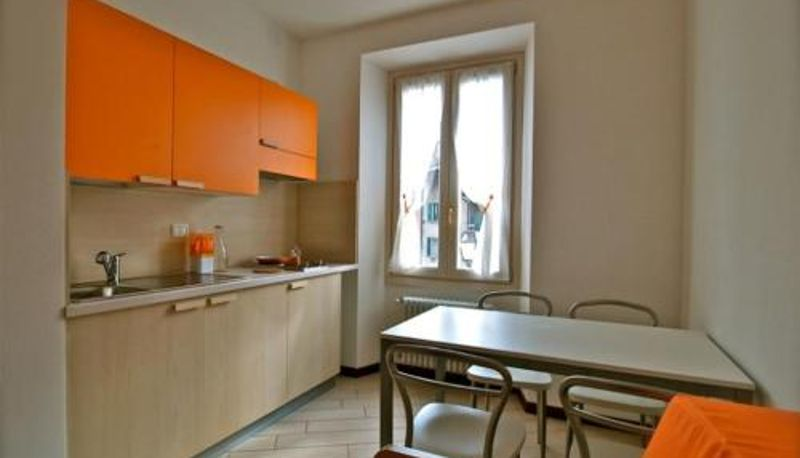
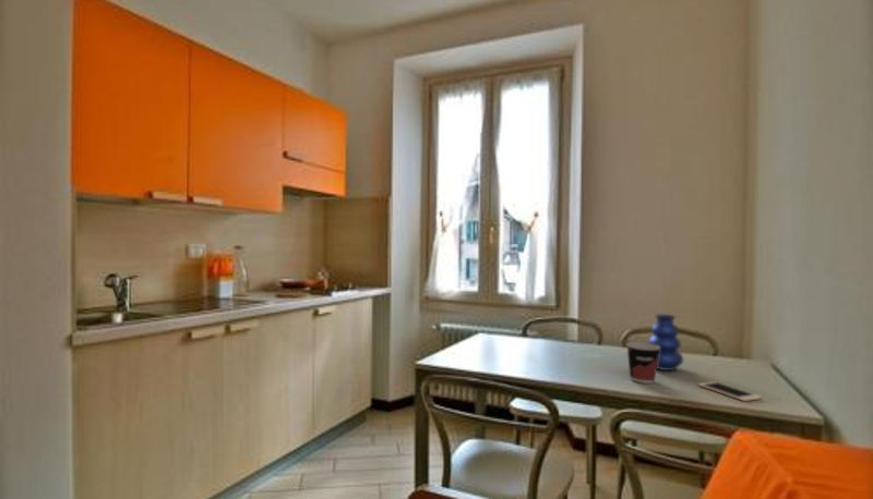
+ cup (642, 363)
+ cell phone (728, 390)
+ vase (665, 341)
